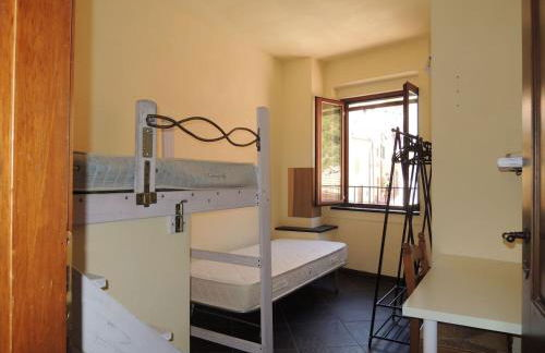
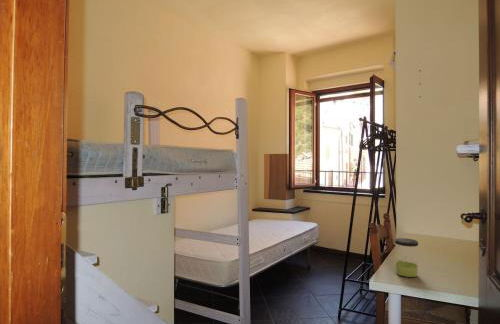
+ jar (405, 257)
